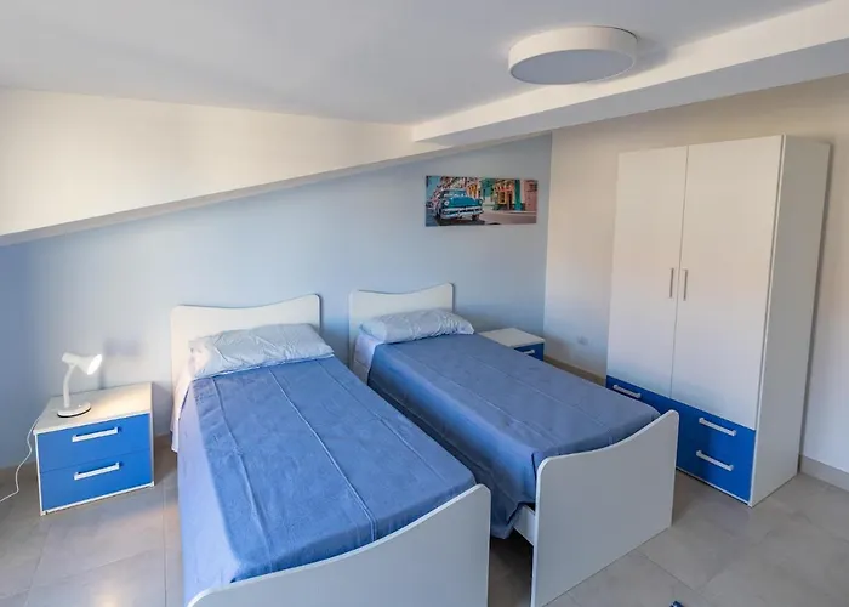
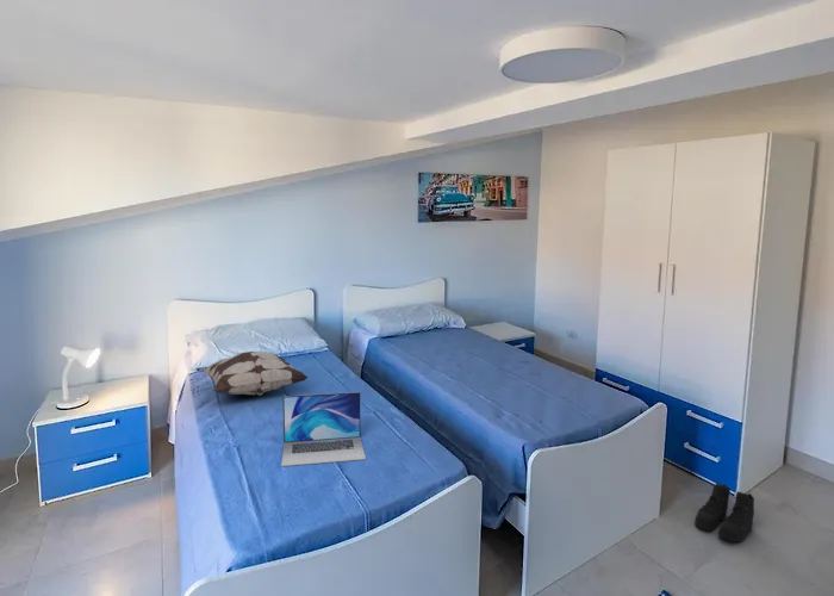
+ laptop (323, 427)
+ boots (724, 508)
+ decorative pillow (249, 372)
